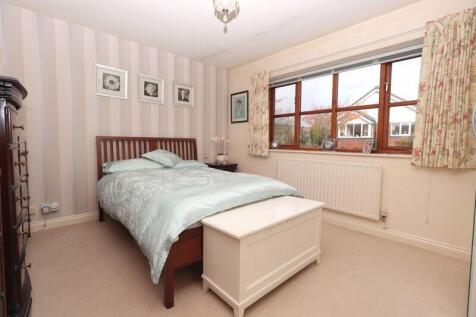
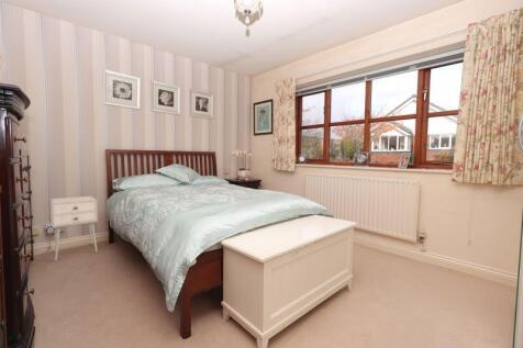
+ nightstand (74, 224)
